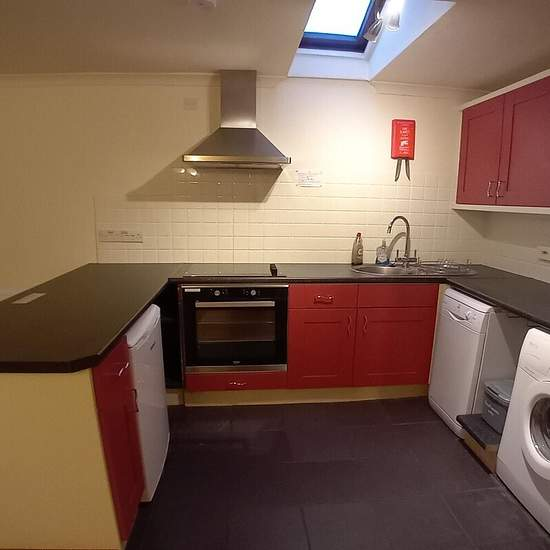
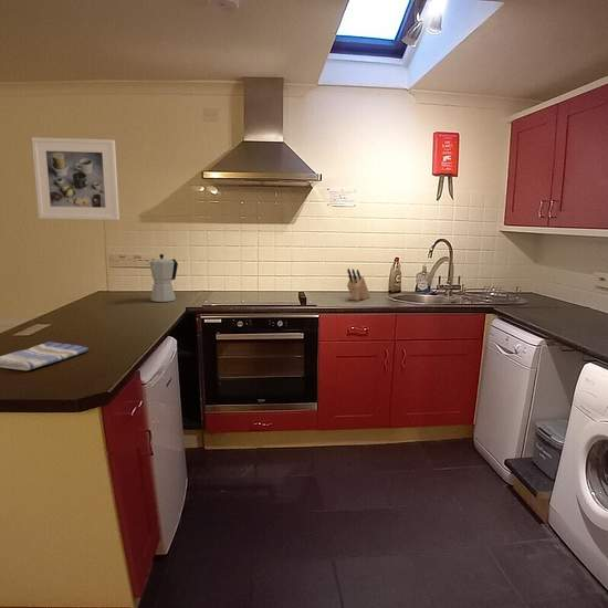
+ moka pot (164, 276)
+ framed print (76, 179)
+ knife block (358, 283)
+ dish towel (41, 354)
